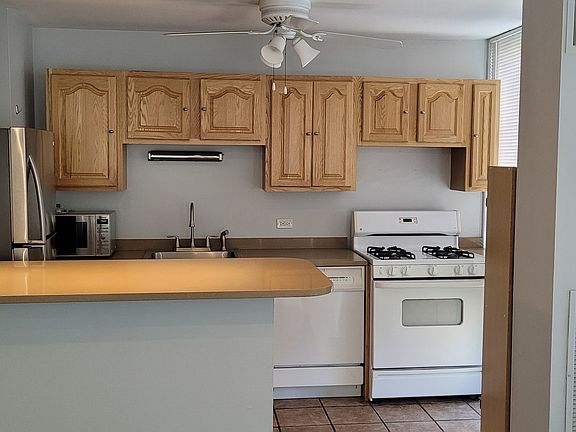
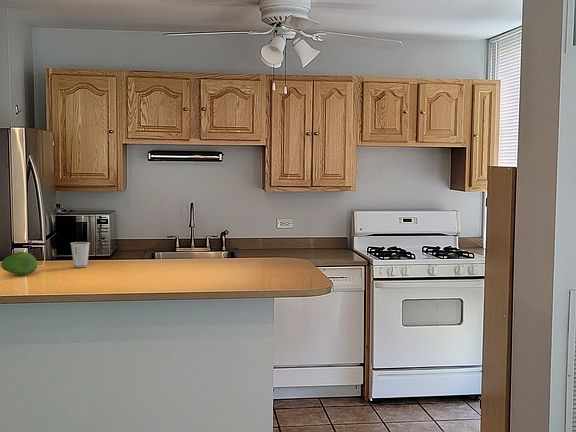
+ dixie cup (80, 254)
+ fruit (19, 263)
